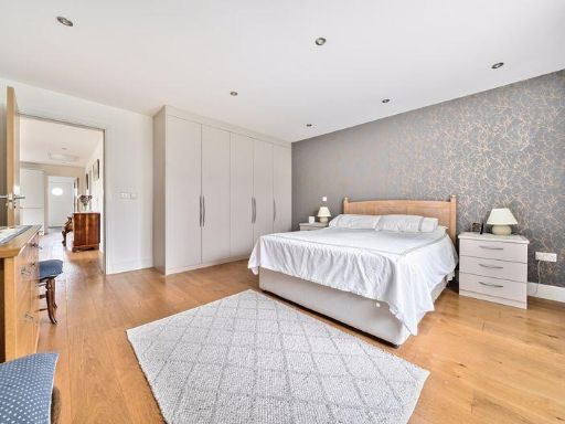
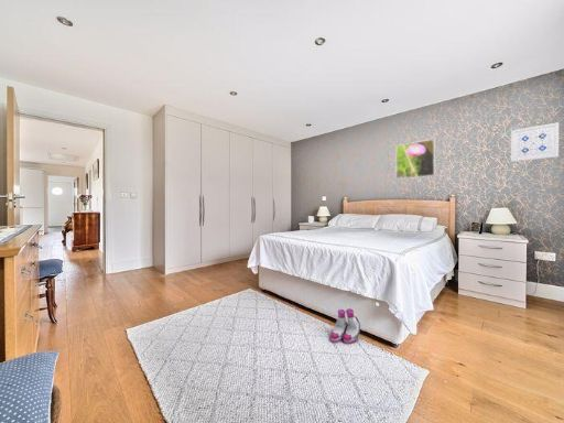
+ wall art (533, 142)
+ boots (345, 323)
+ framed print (414, 160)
